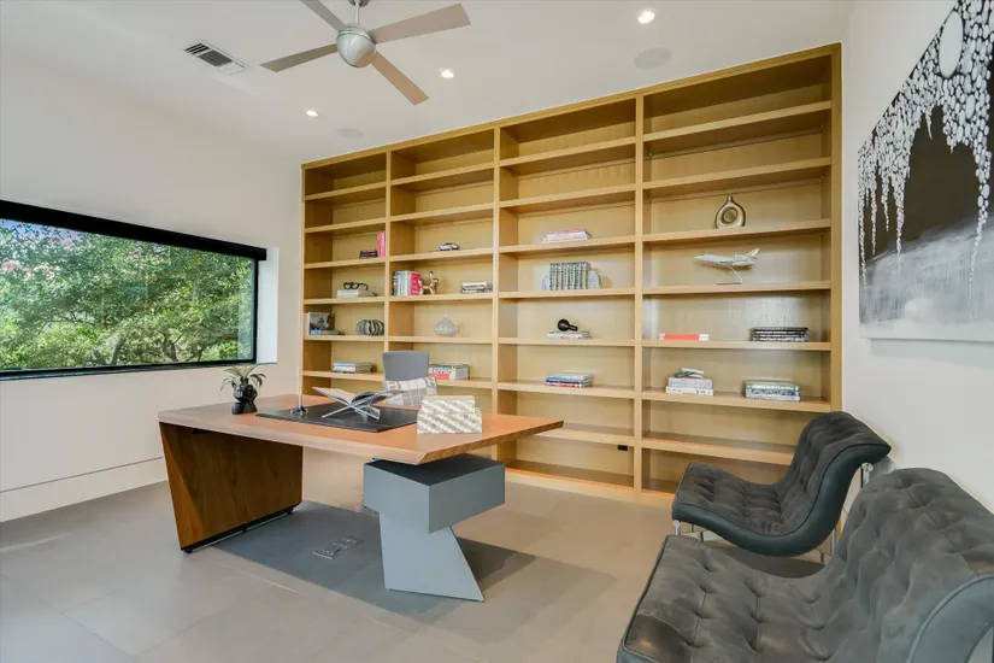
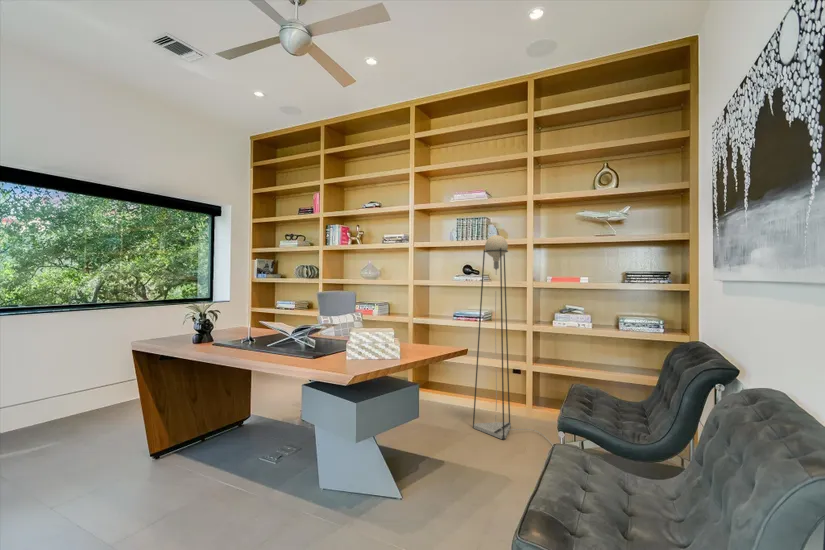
+ floor lamp (507, 337)
